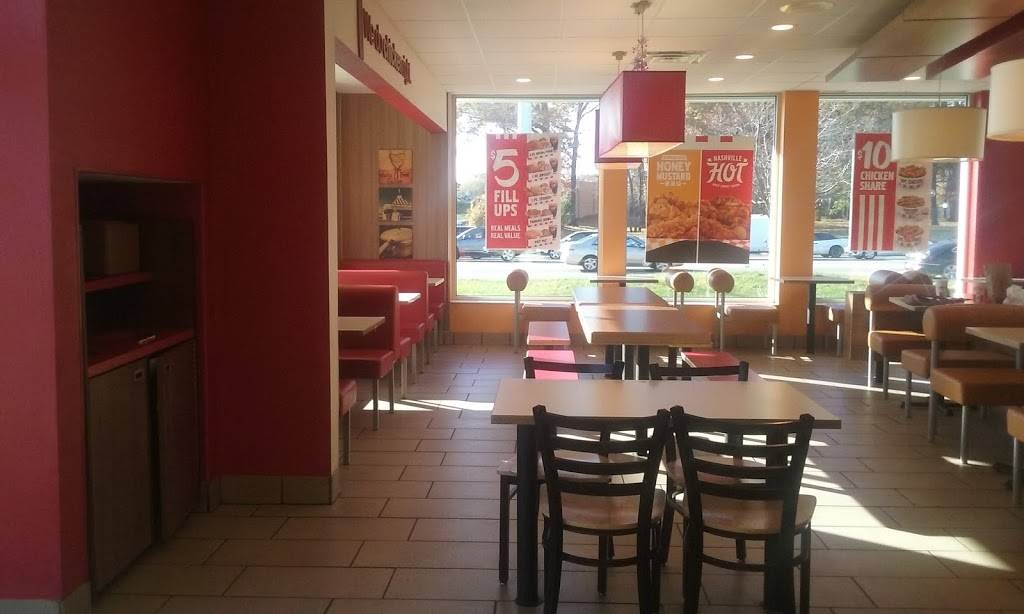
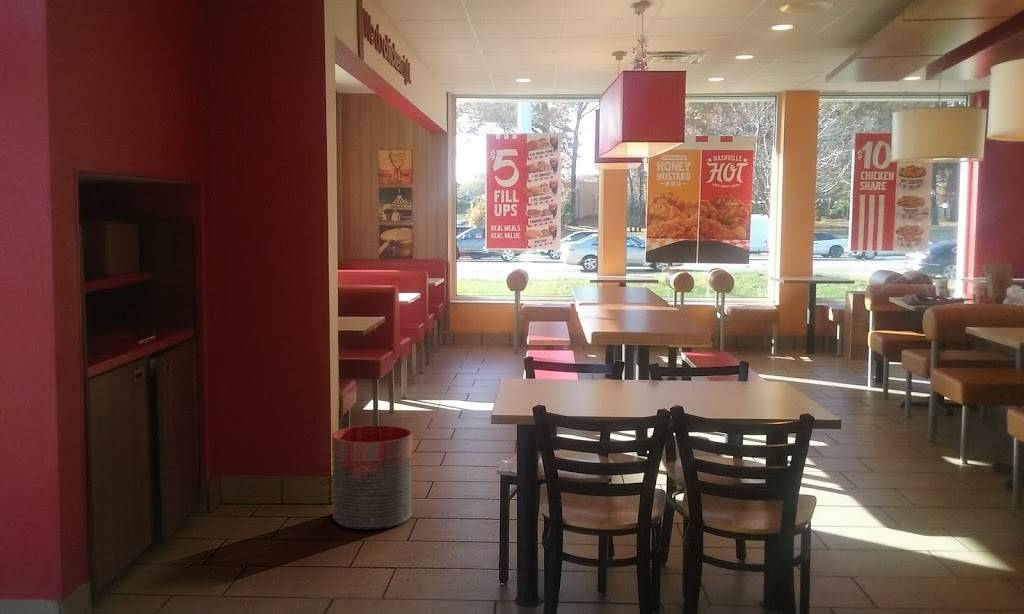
+ trash can (372, 475)
